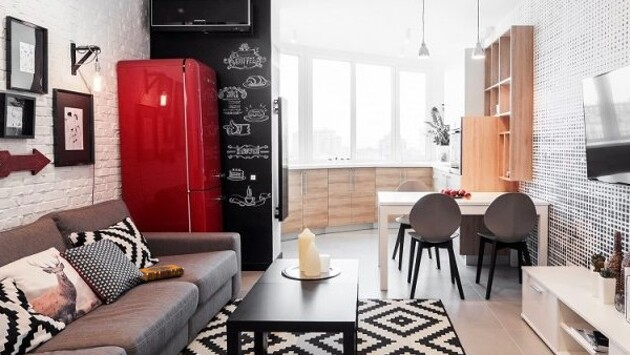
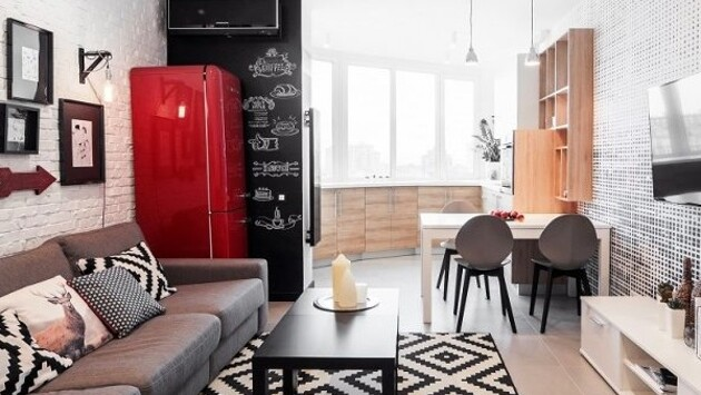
- hardback book (160, 272)
